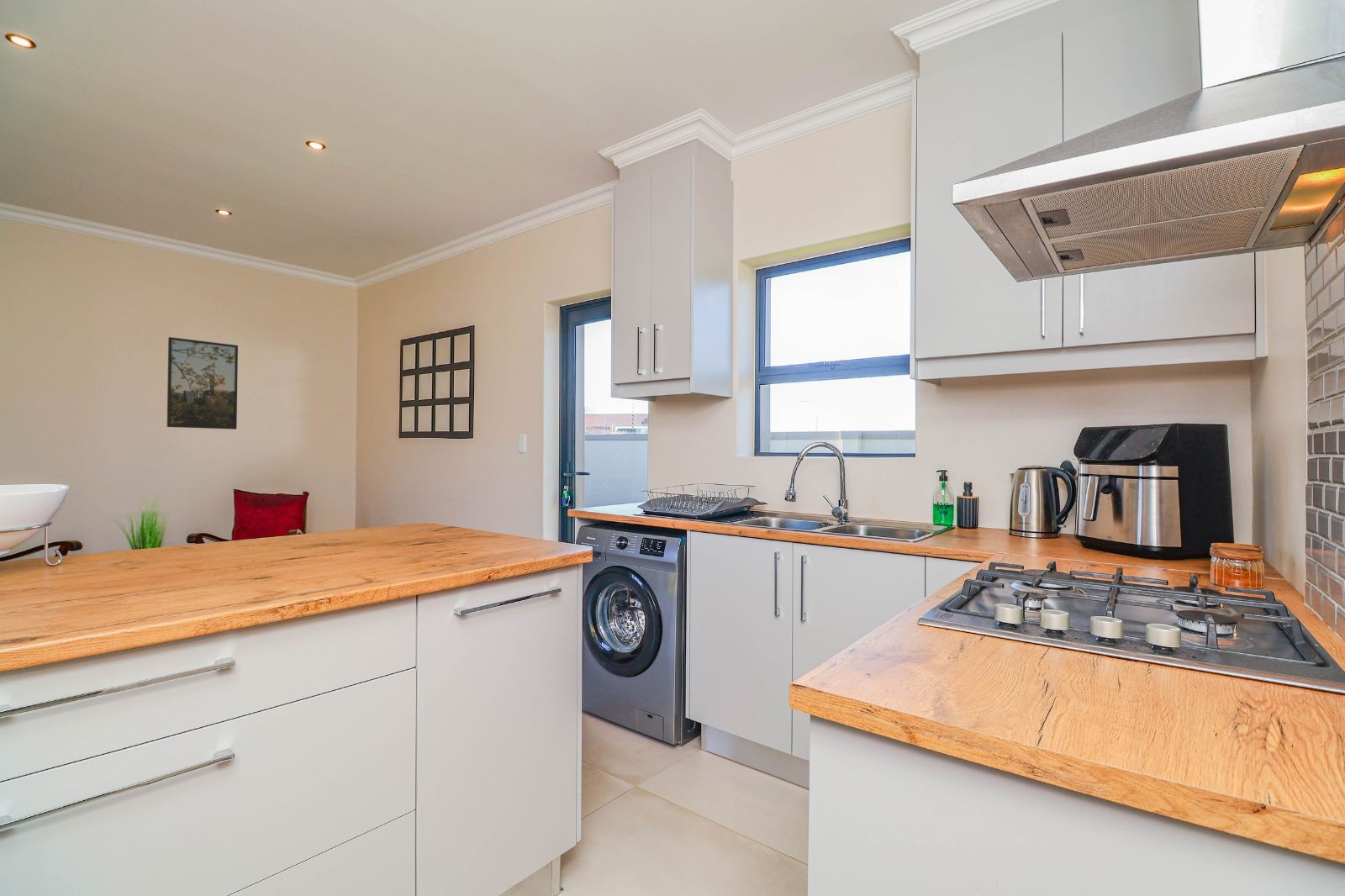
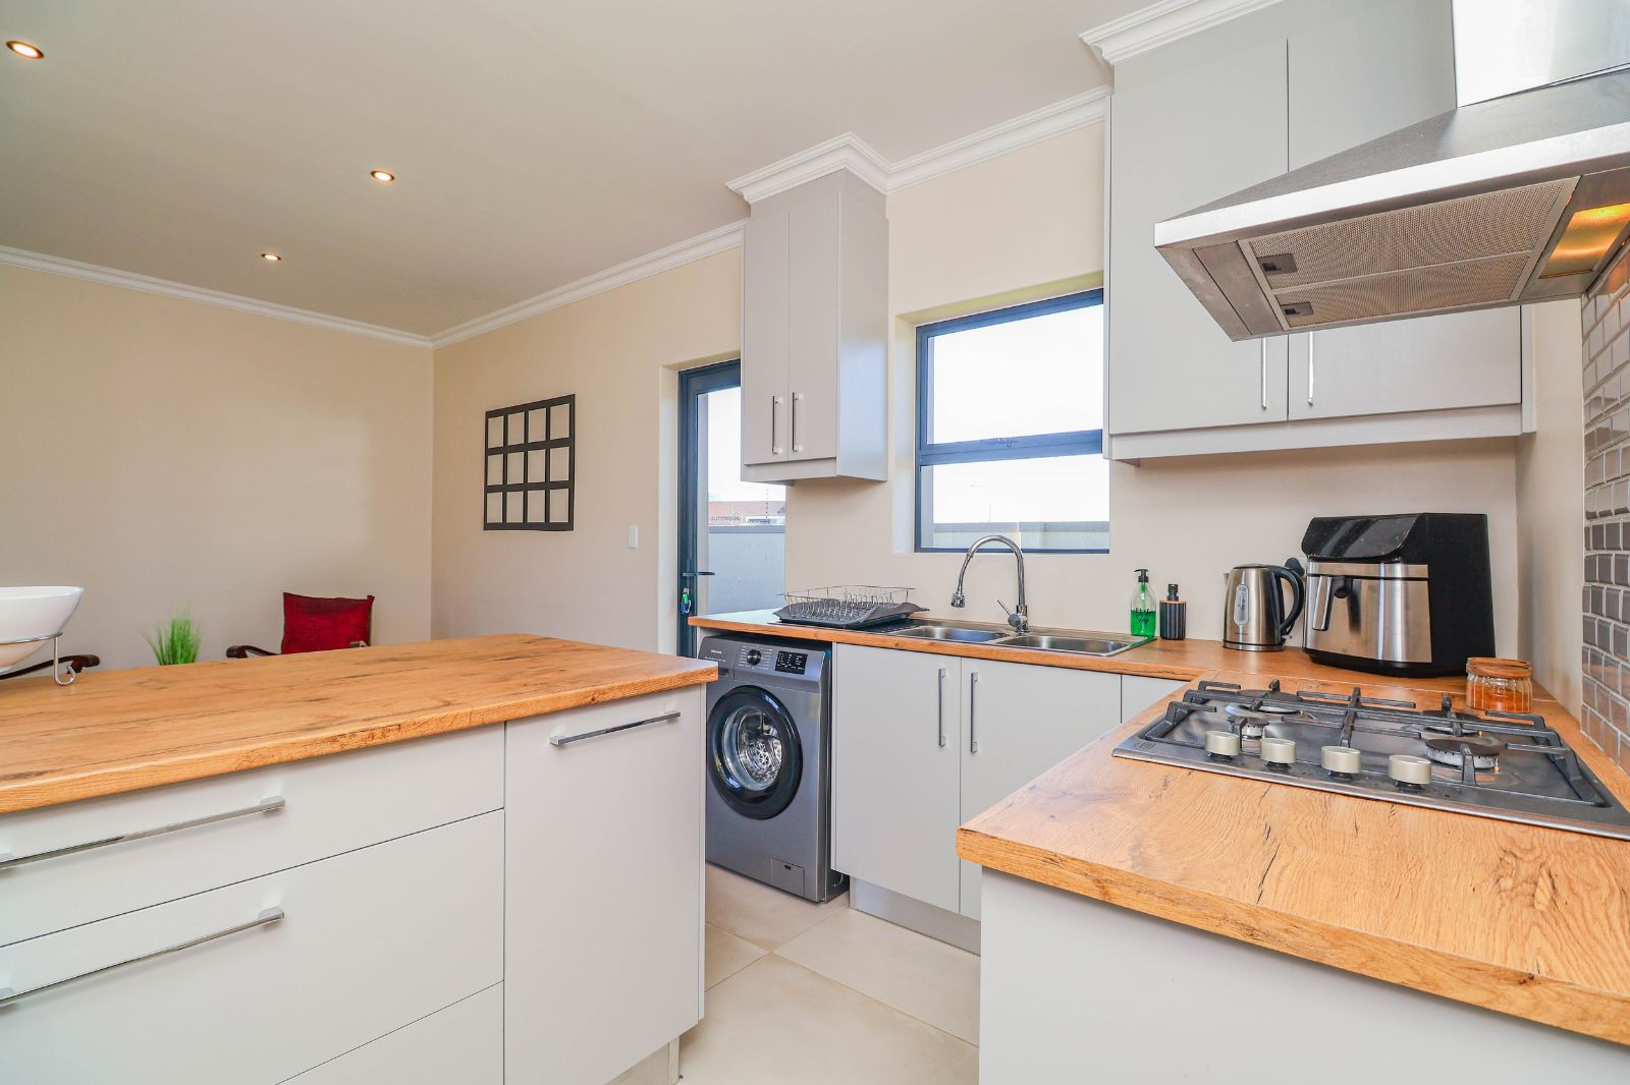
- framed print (203, 384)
